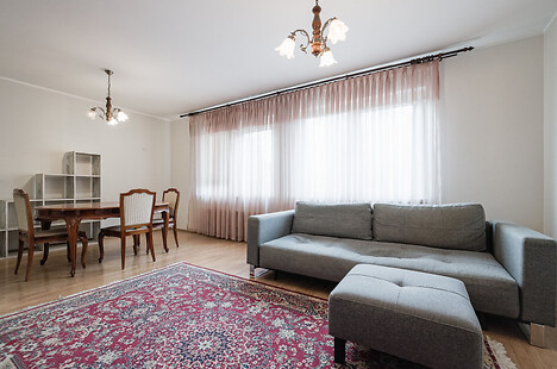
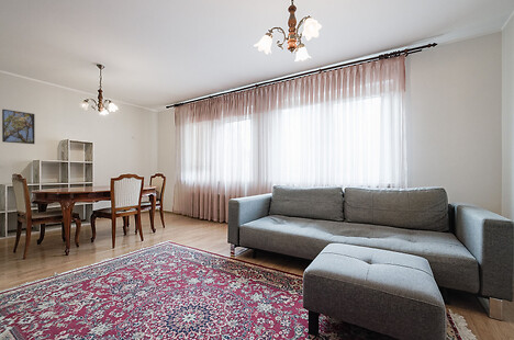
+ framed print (19, 127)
